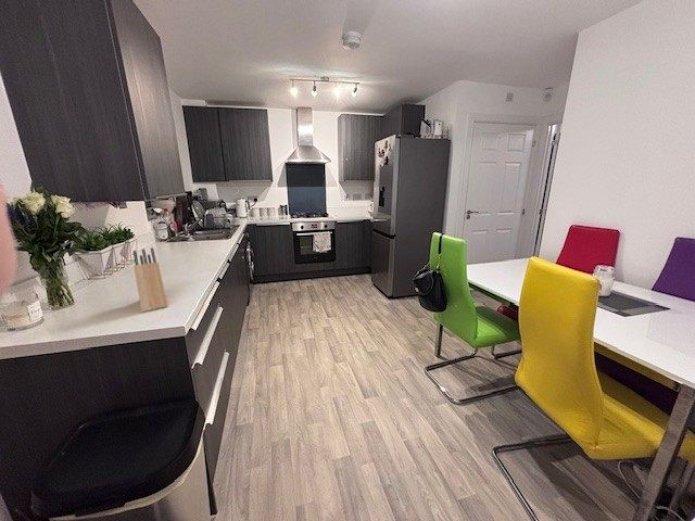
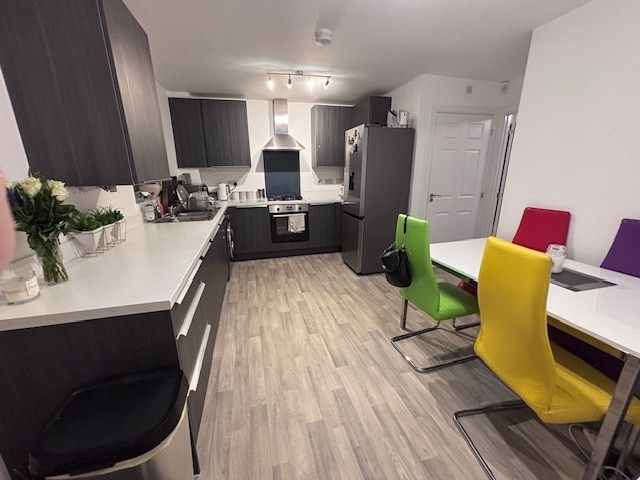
- knife block (149, 277)
